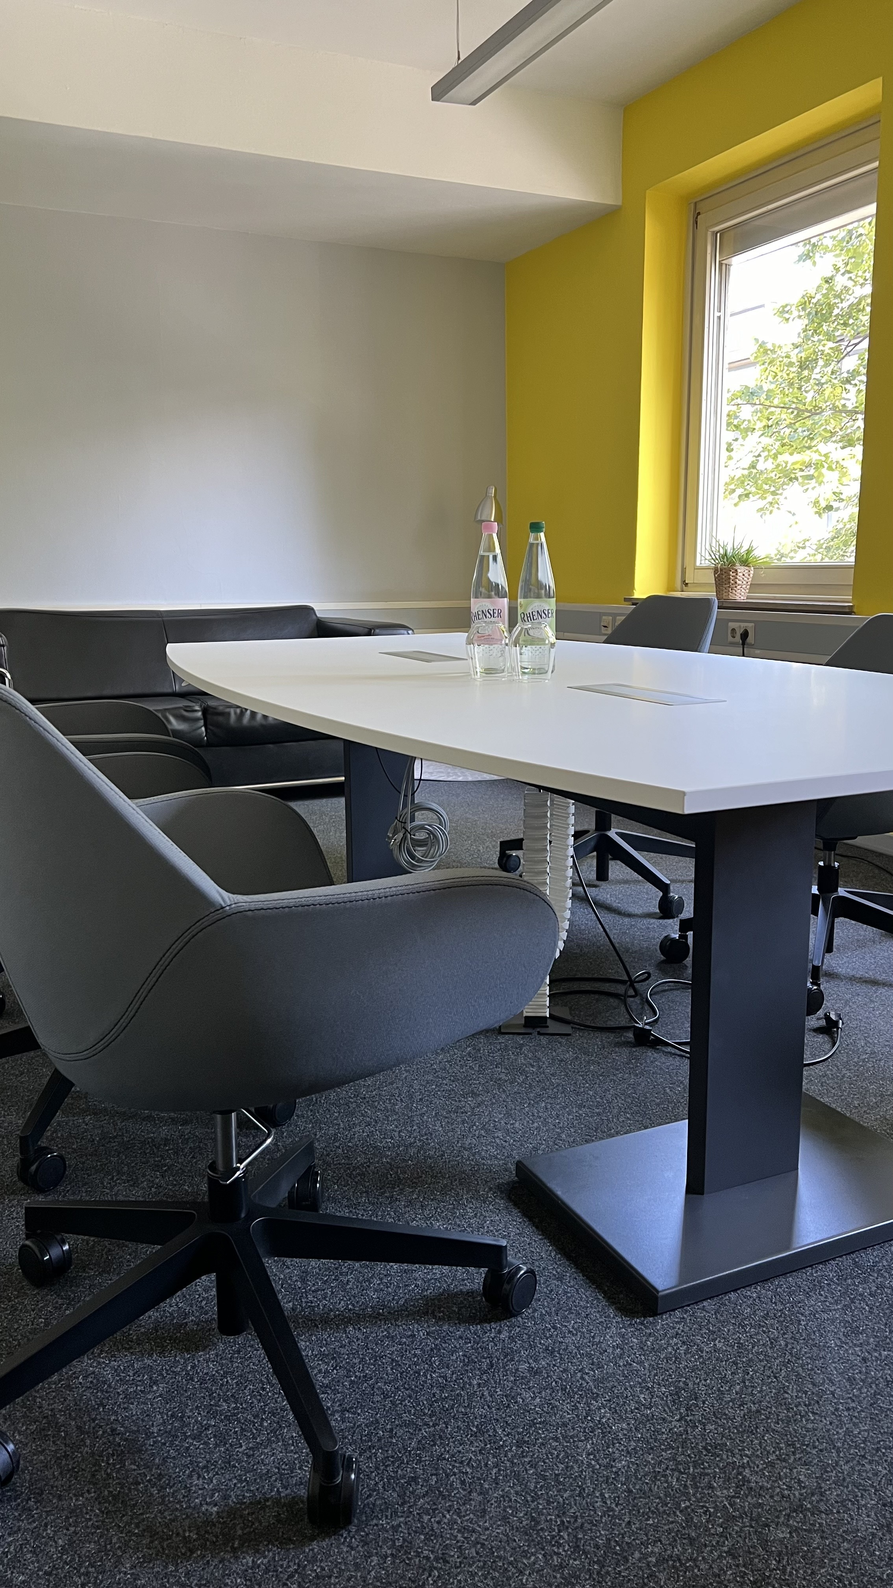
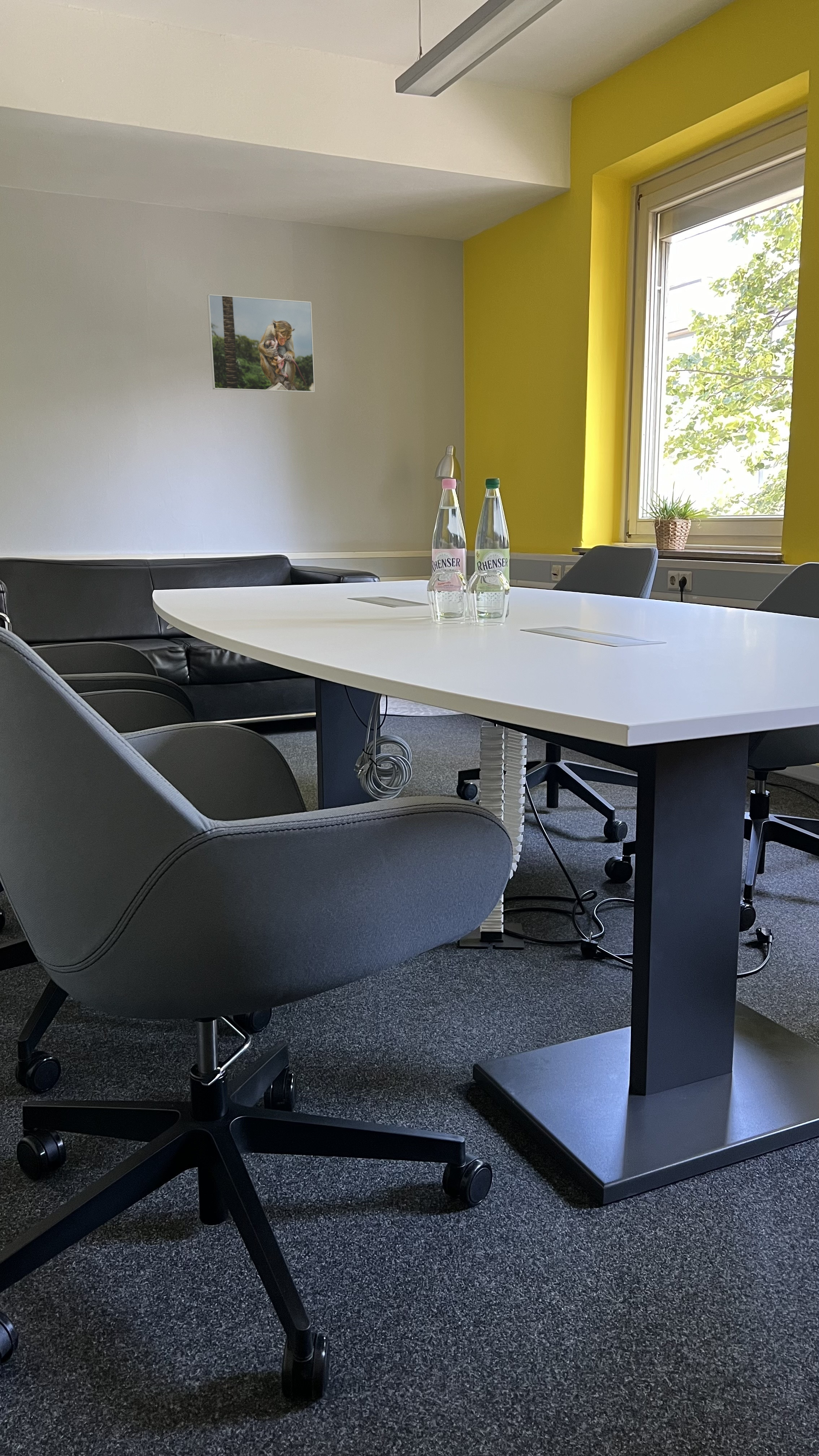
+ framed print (262, 345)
